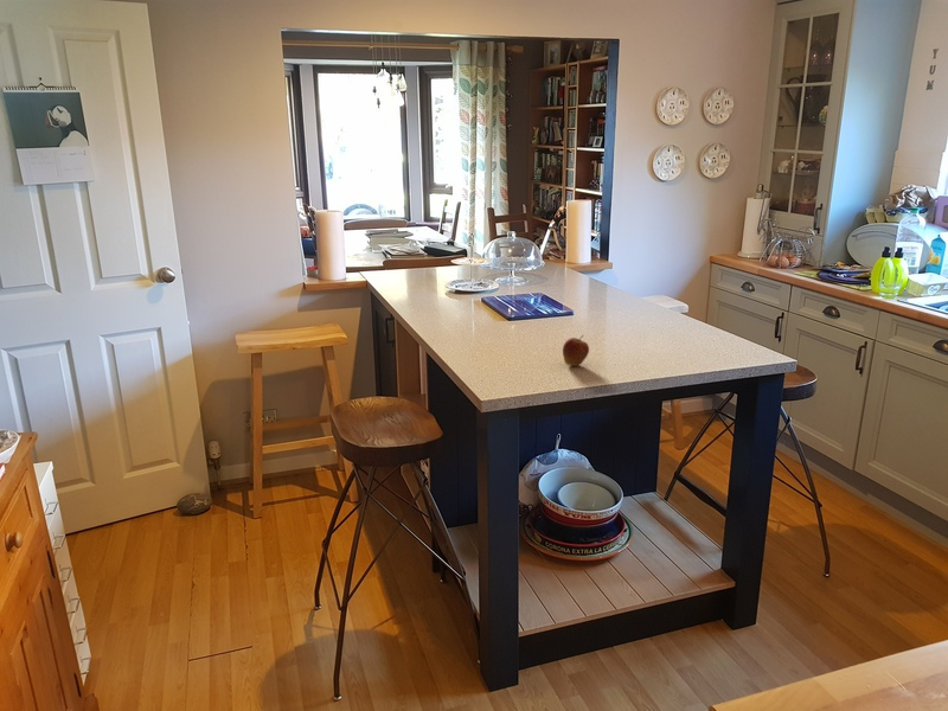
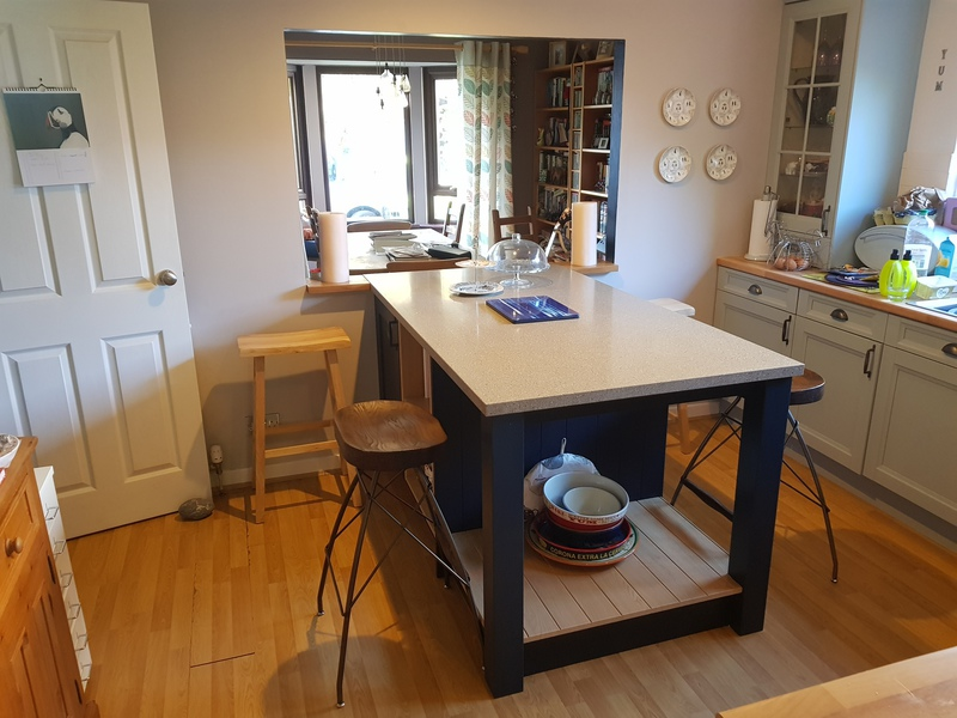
- fruit (575, 350)
